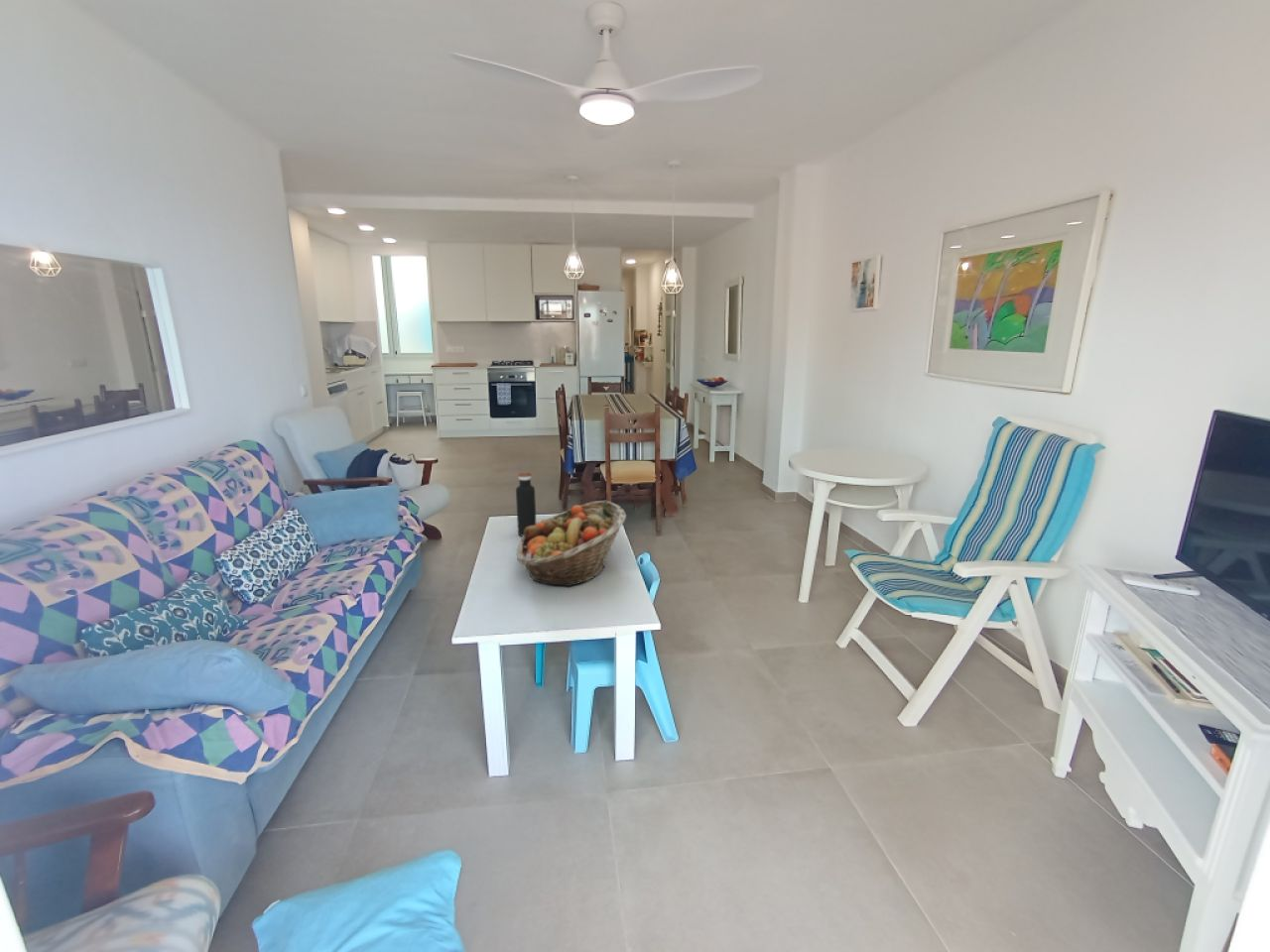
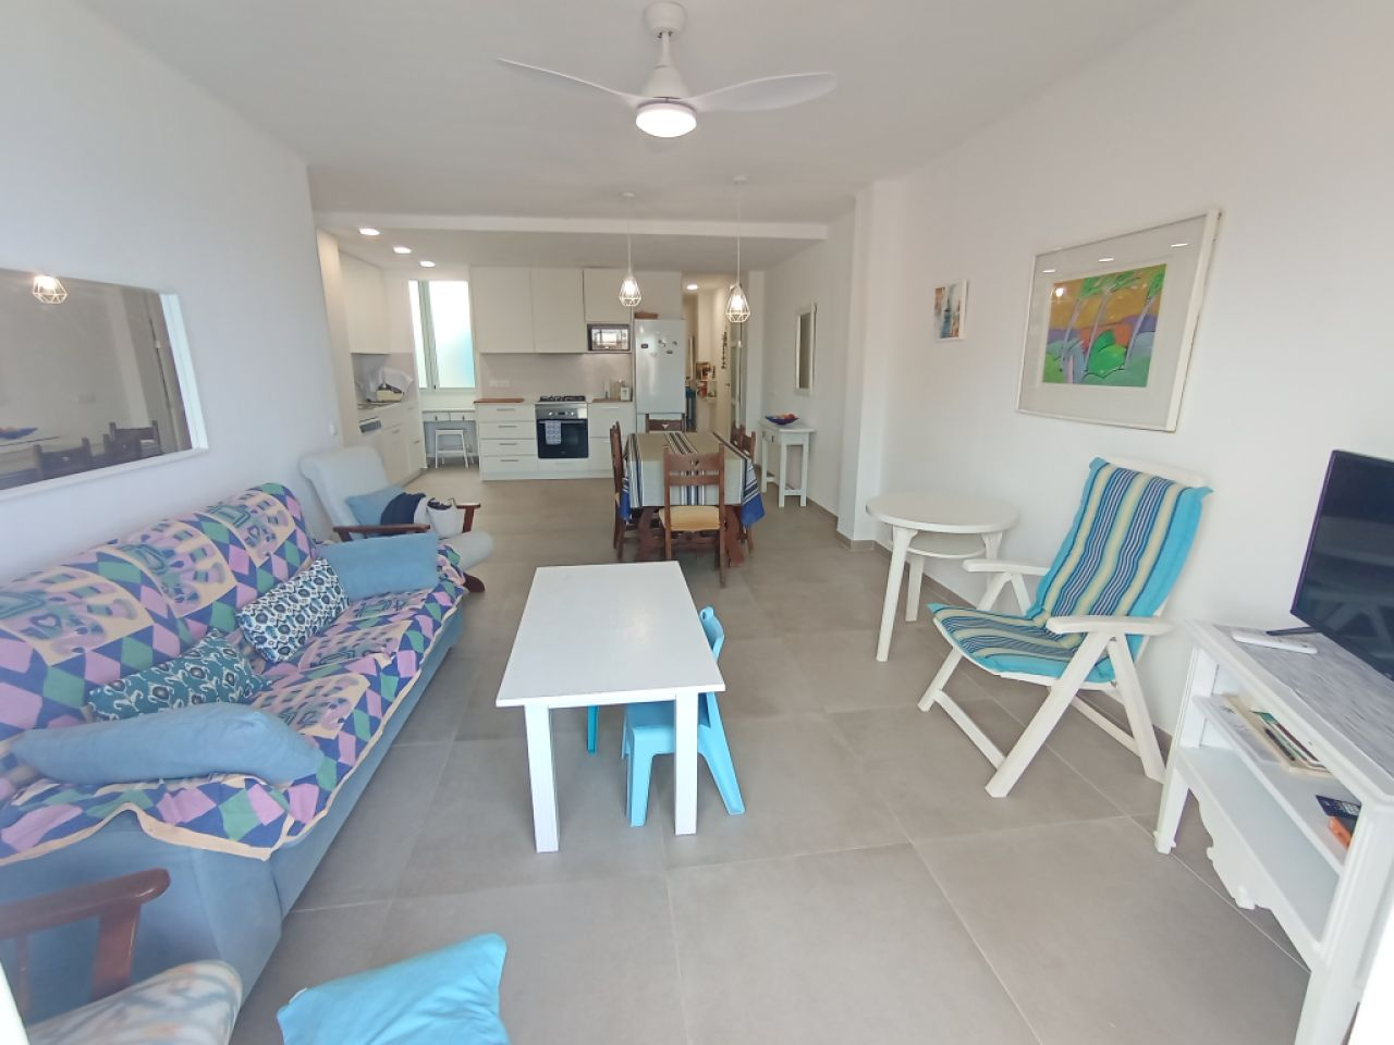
- fruit basket (571, 539)
- water bottle (526, 504)
